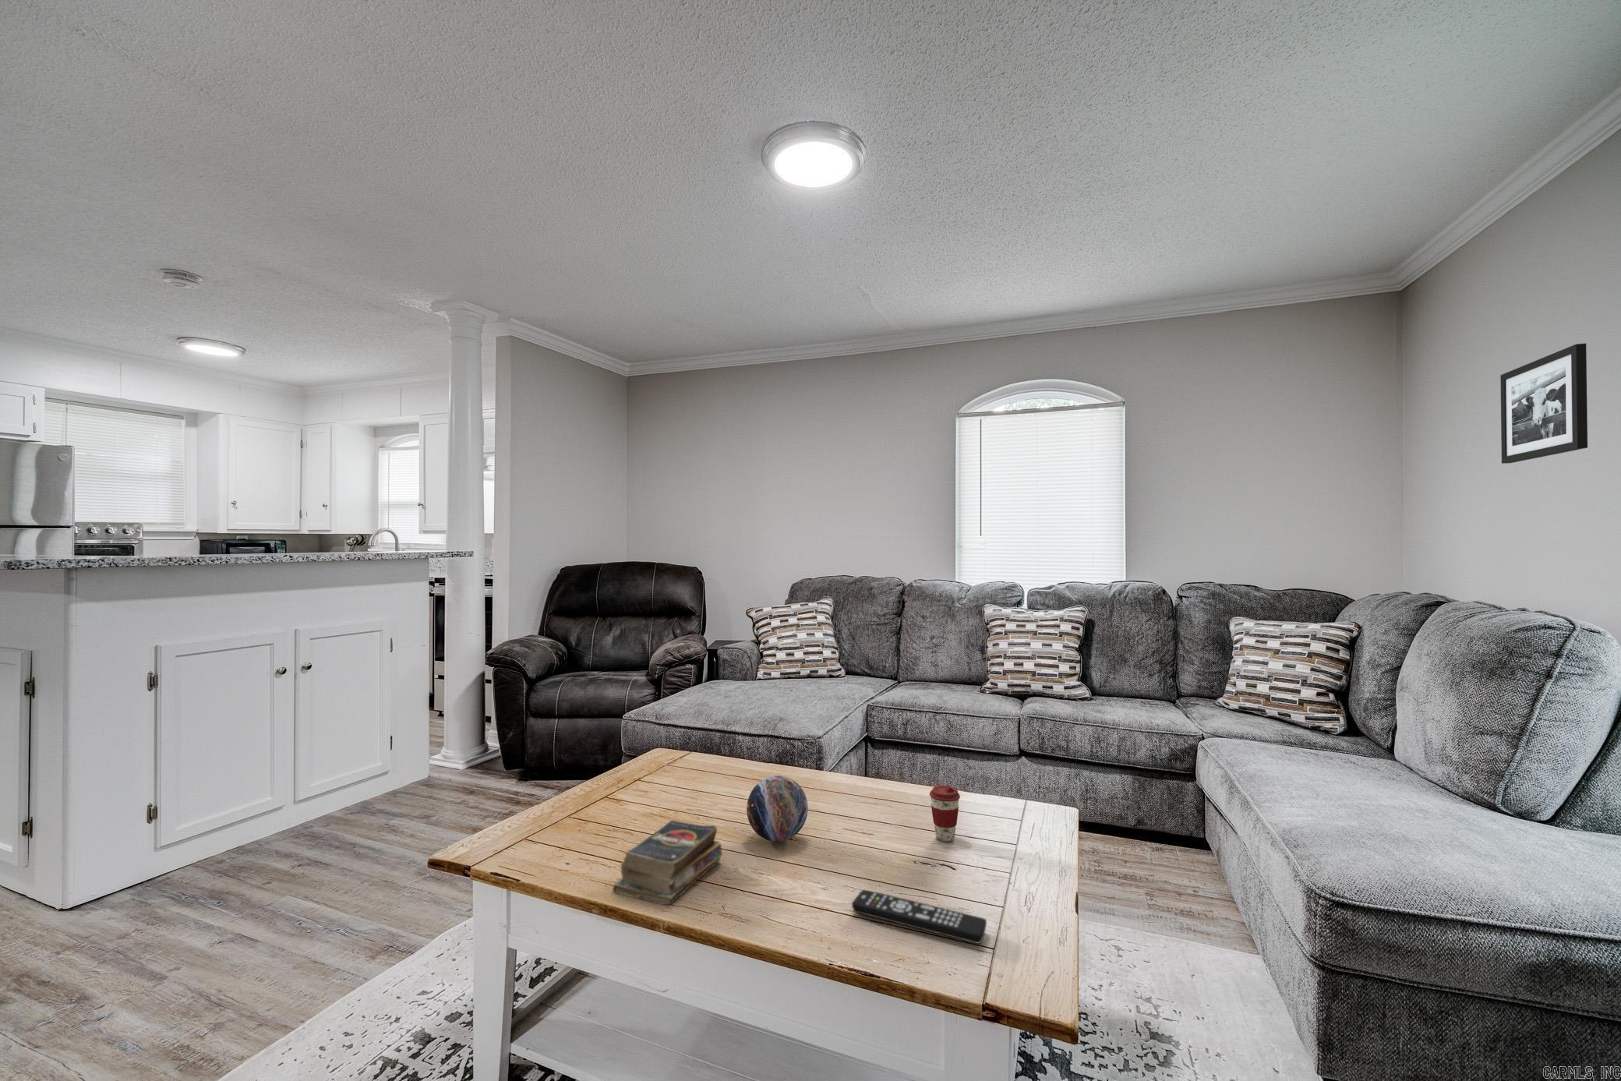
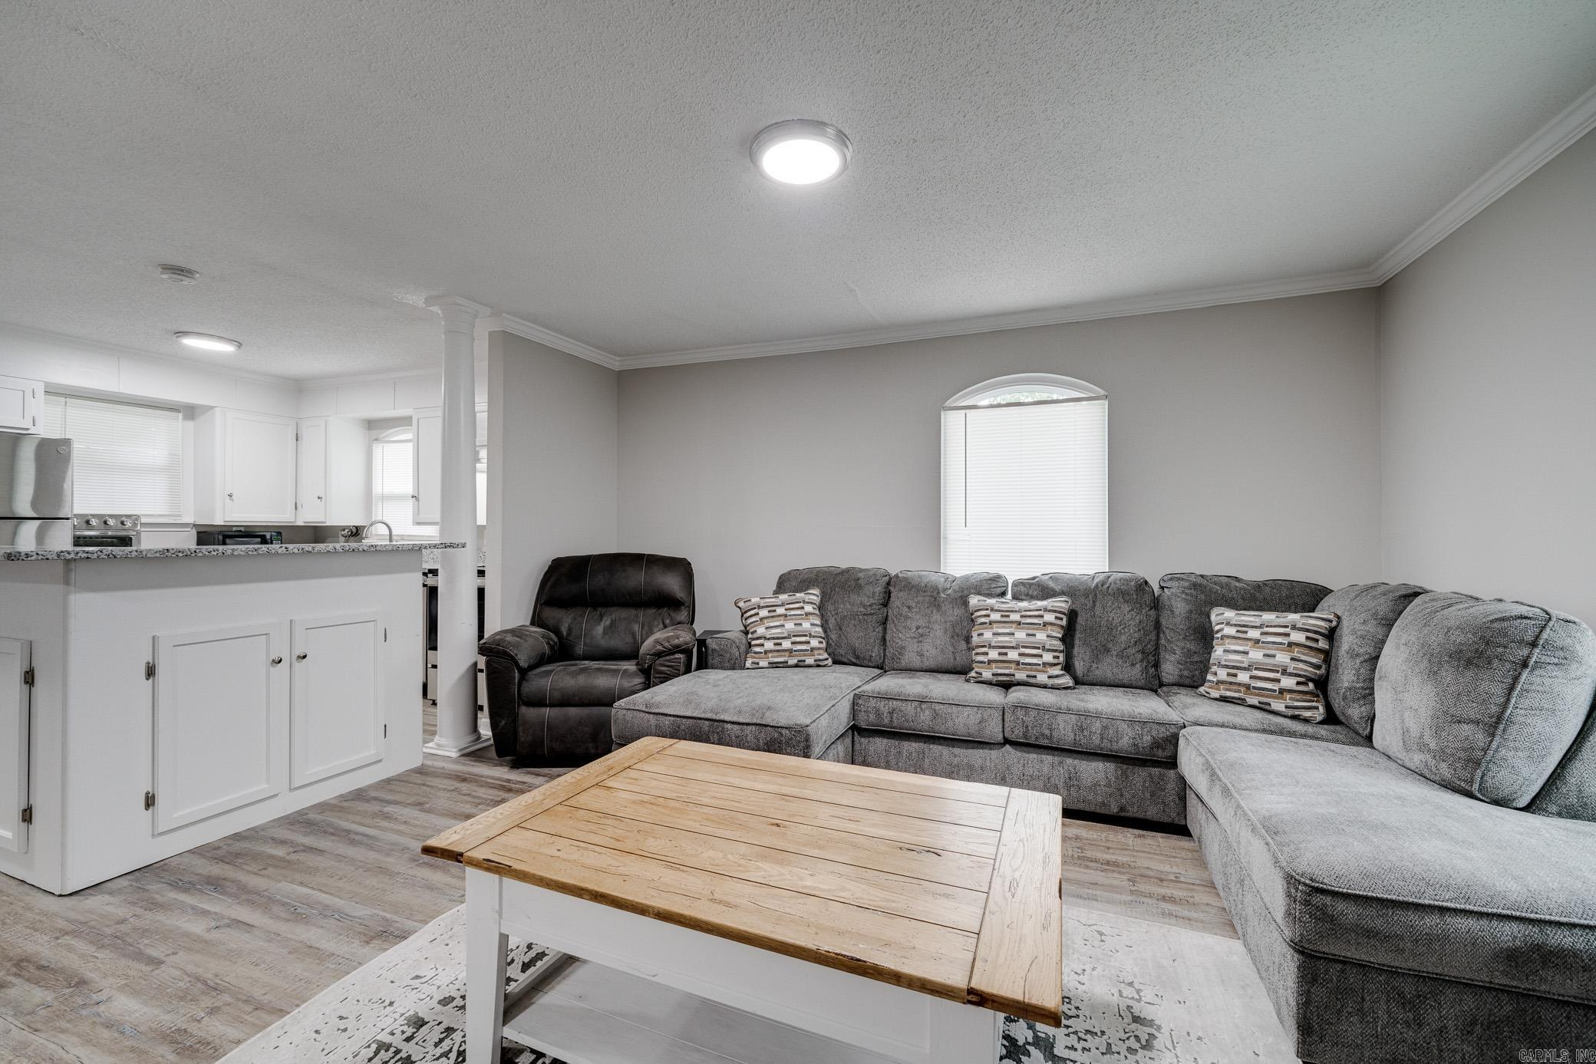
- picture frame (1540, 408)
- decorative orb (777, 807)
- books (669, 855)
- coffee cup (944, 813)
- remote control (918, 916)
